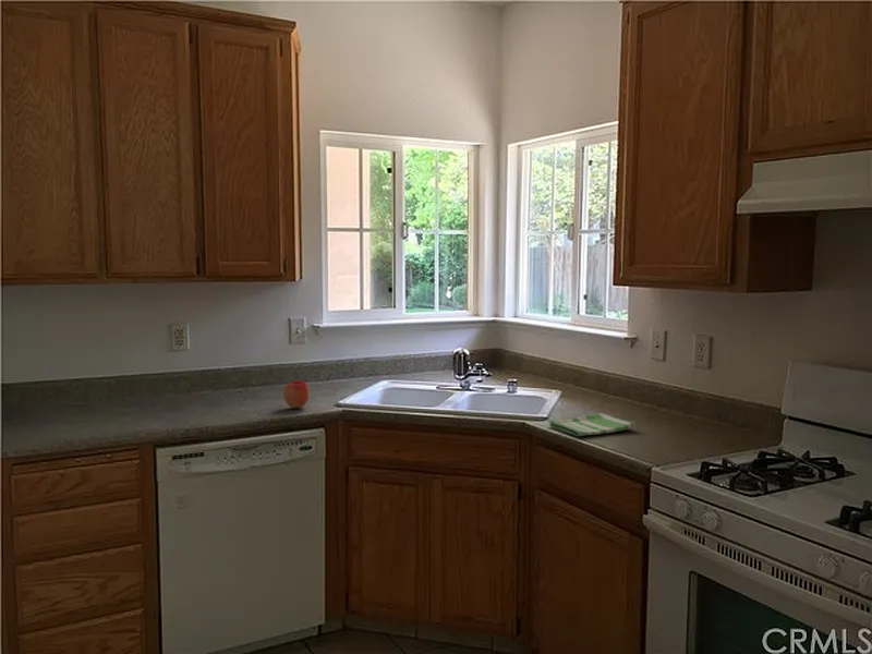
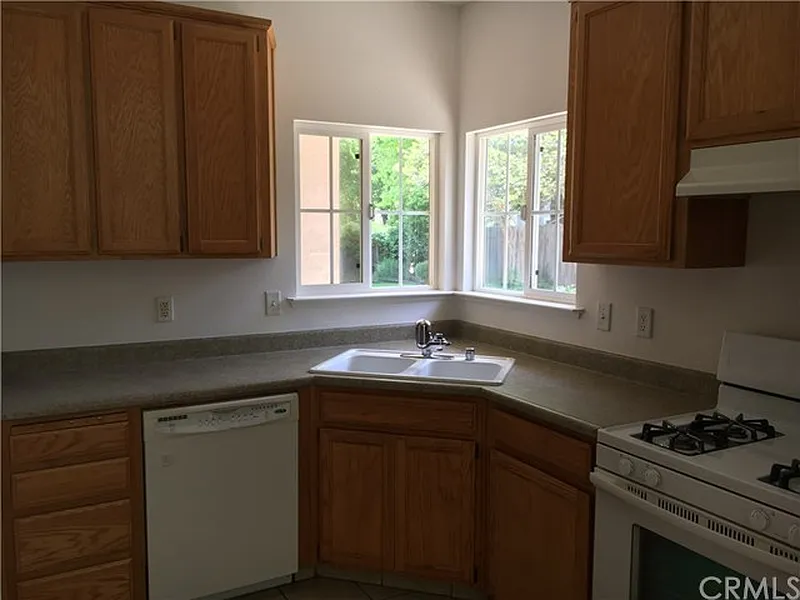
- apple (296, 395)
- dish towel (591, 424)
